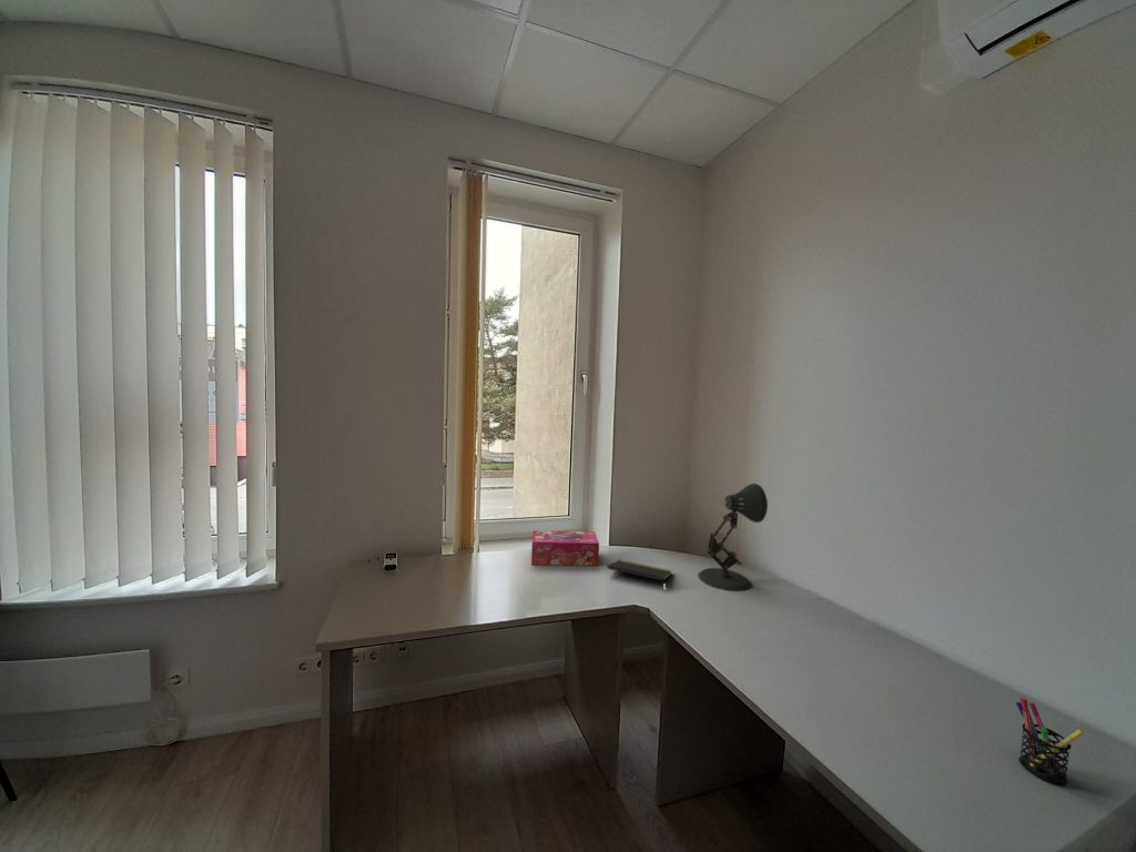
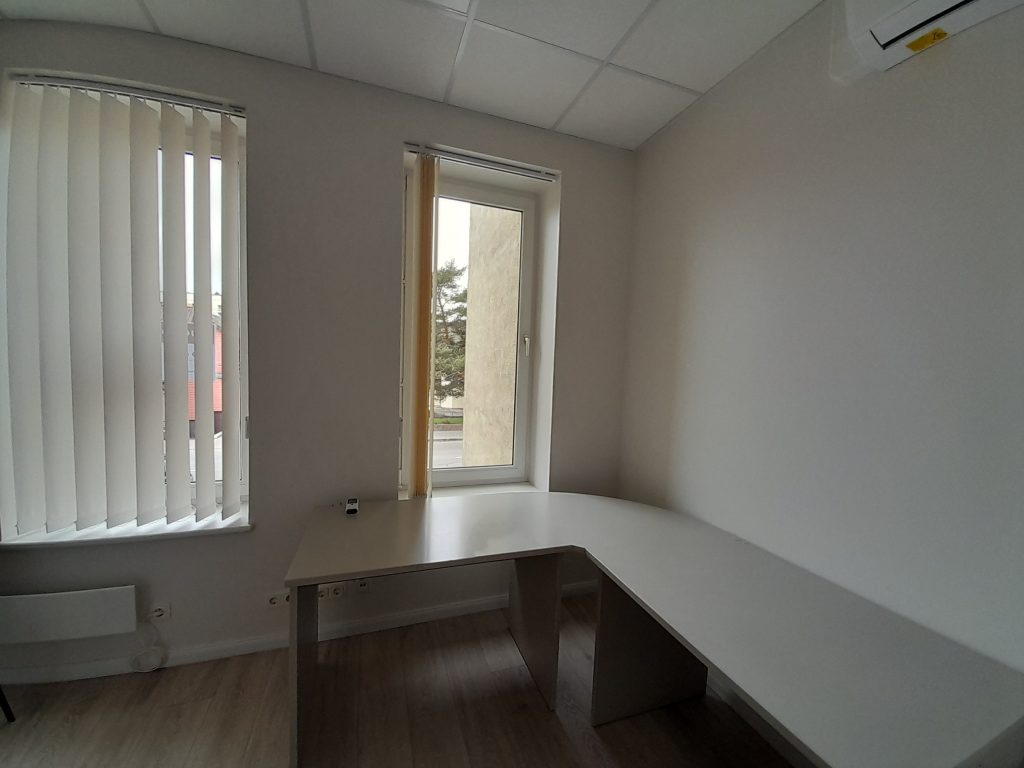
- notepad (639, 569)
- tissue box (564, 547)
- desk lamp (729, 531)
- pen holder (1042, 740)
